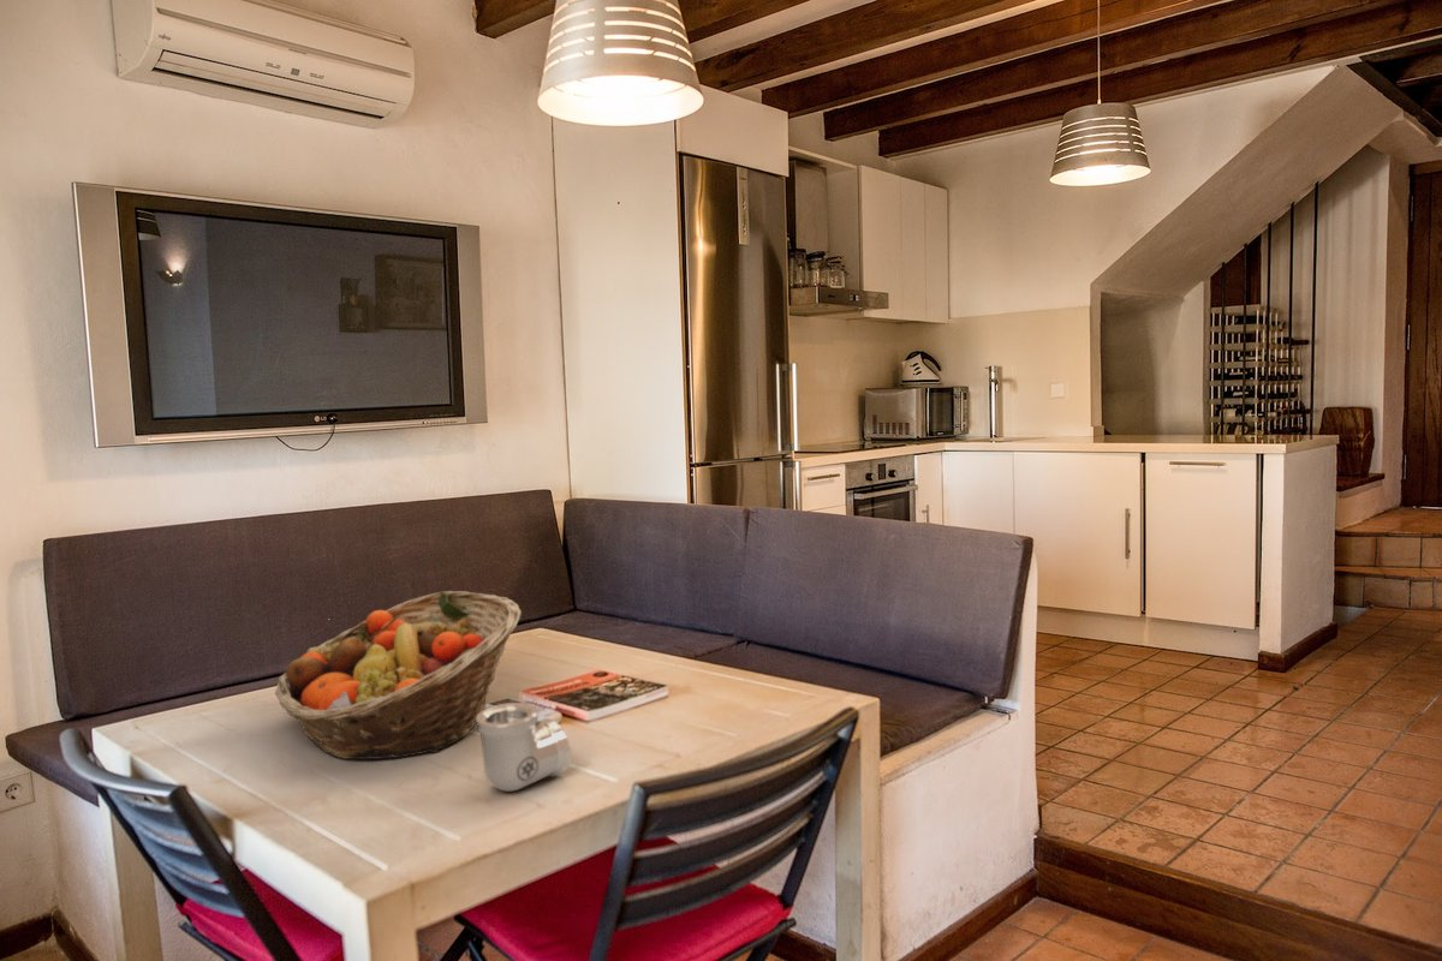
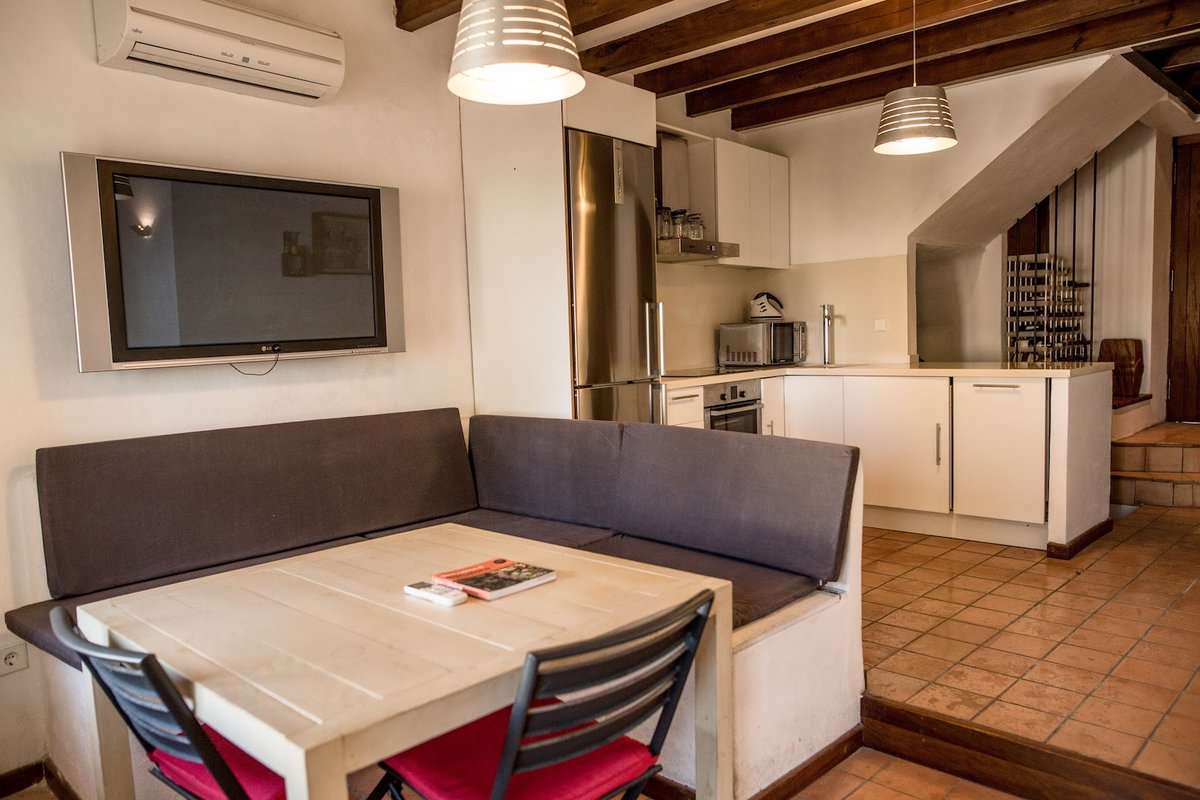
- fruit basket (401, 668)
- pipe fitting (519, 746)
